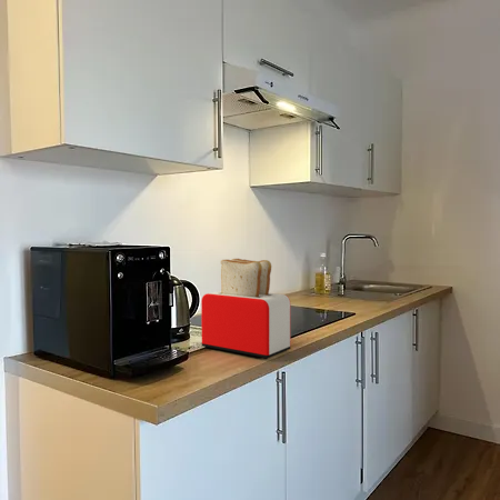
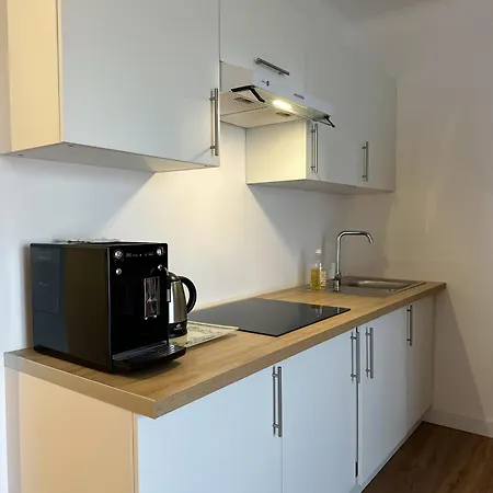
- toaster (242, 303)
